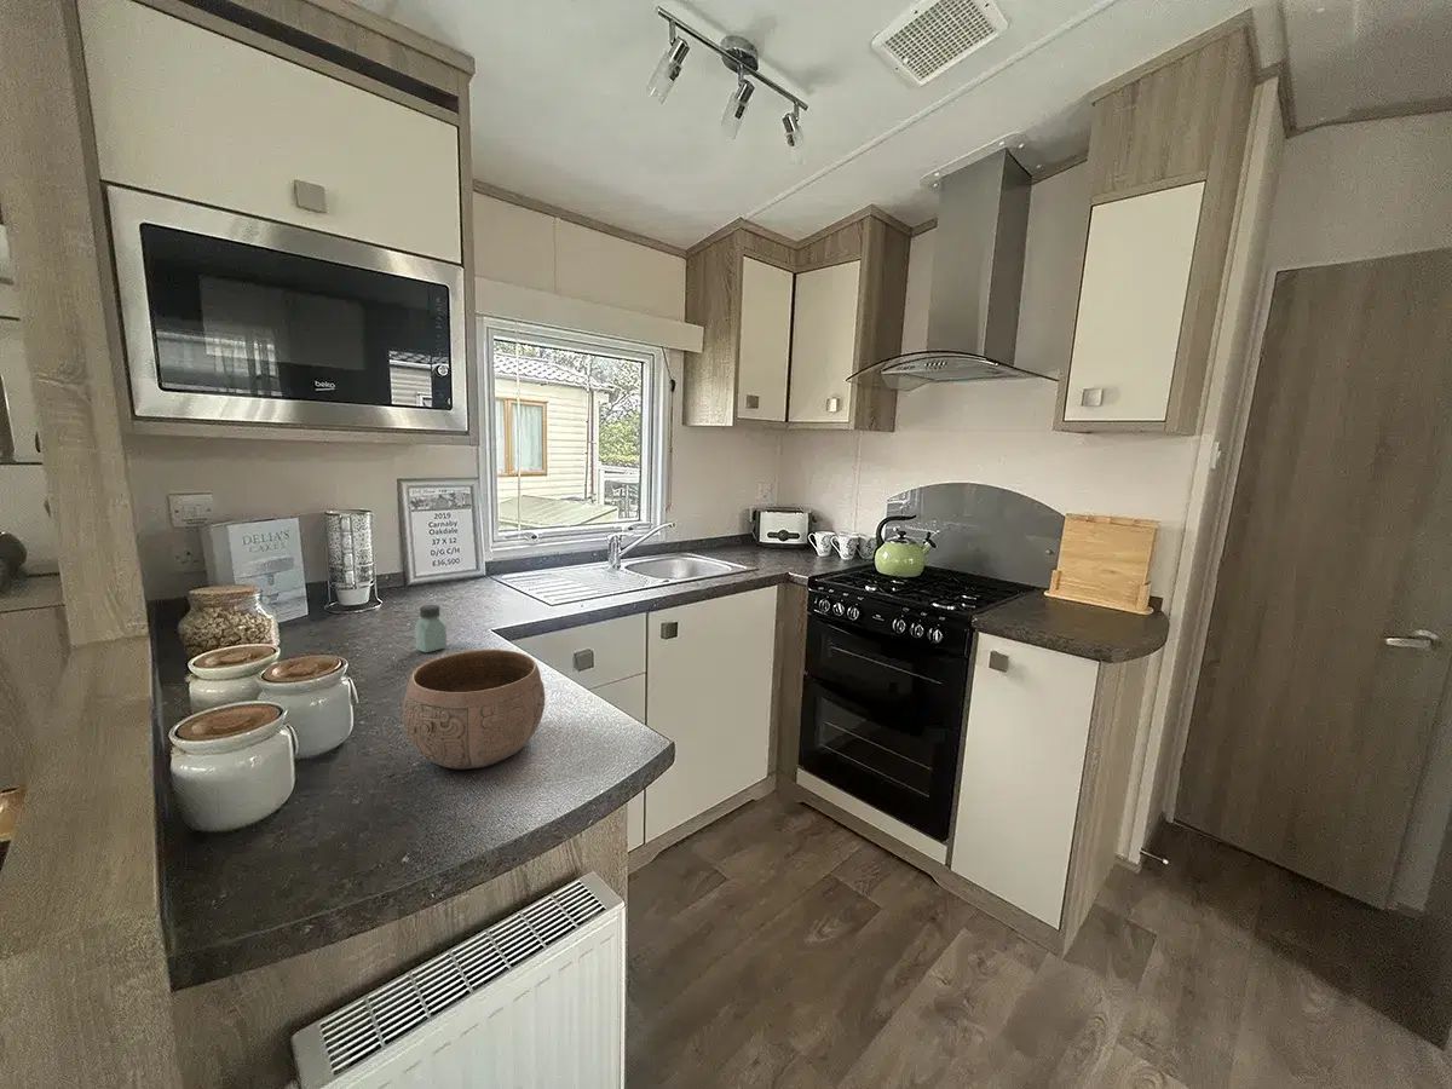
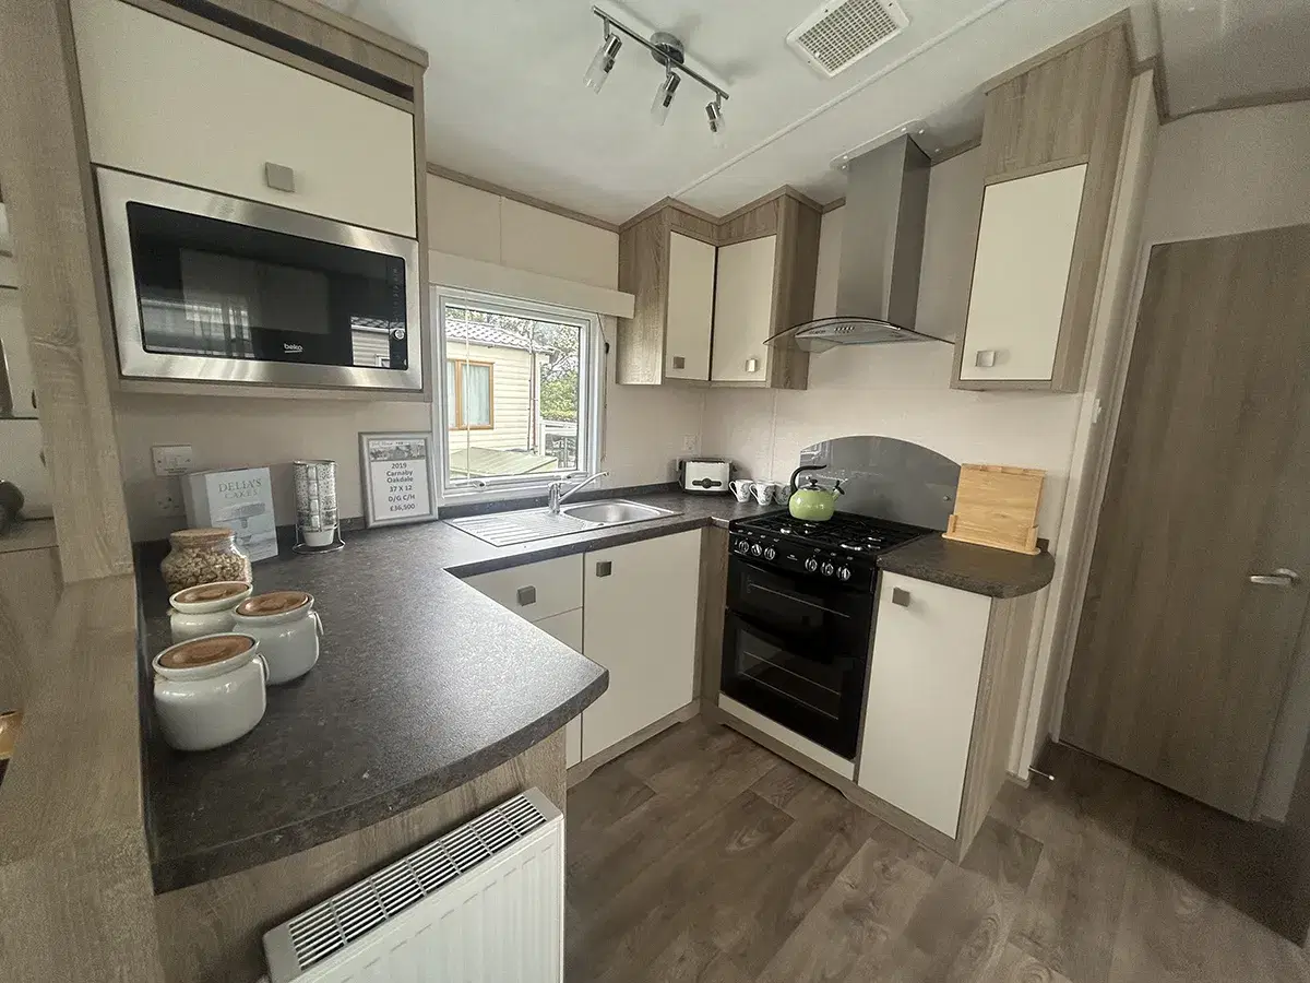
- saltshaker (430, 627)
- bowl (477, 708)
